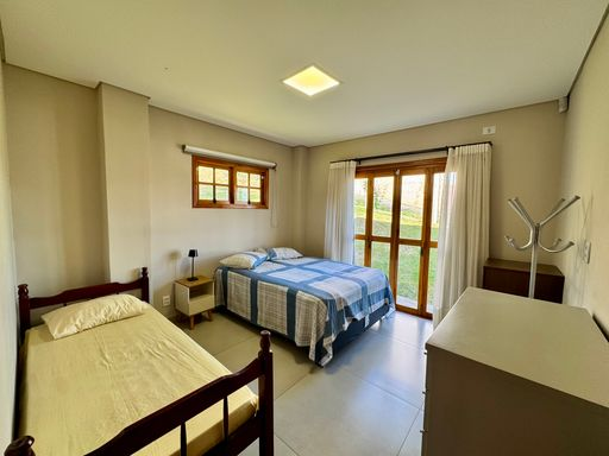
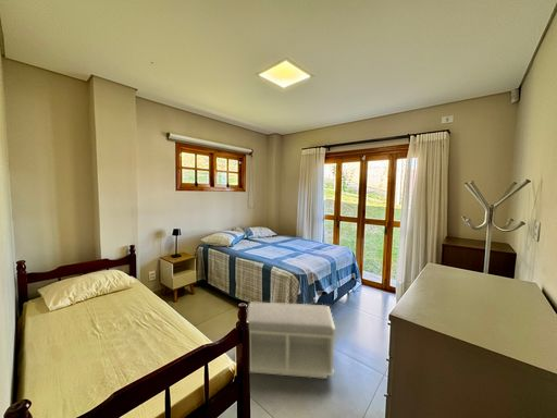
+ bench (287, 336)
